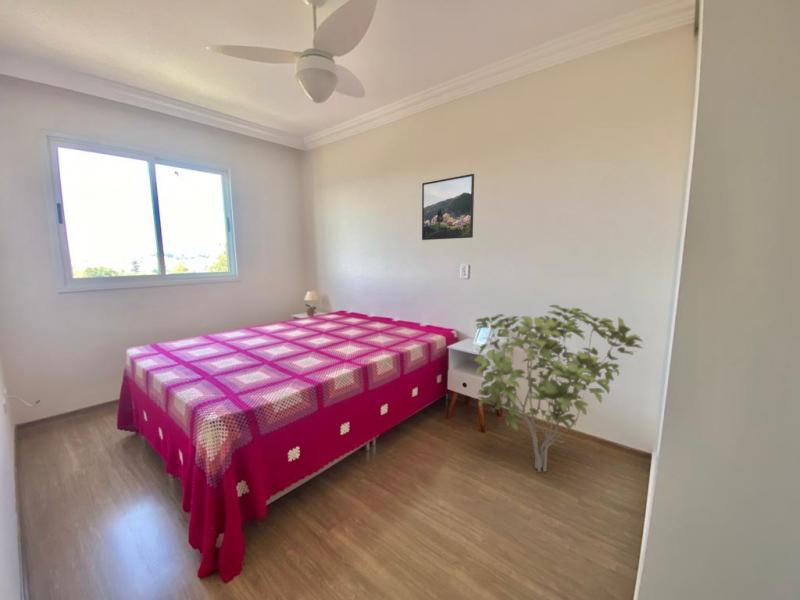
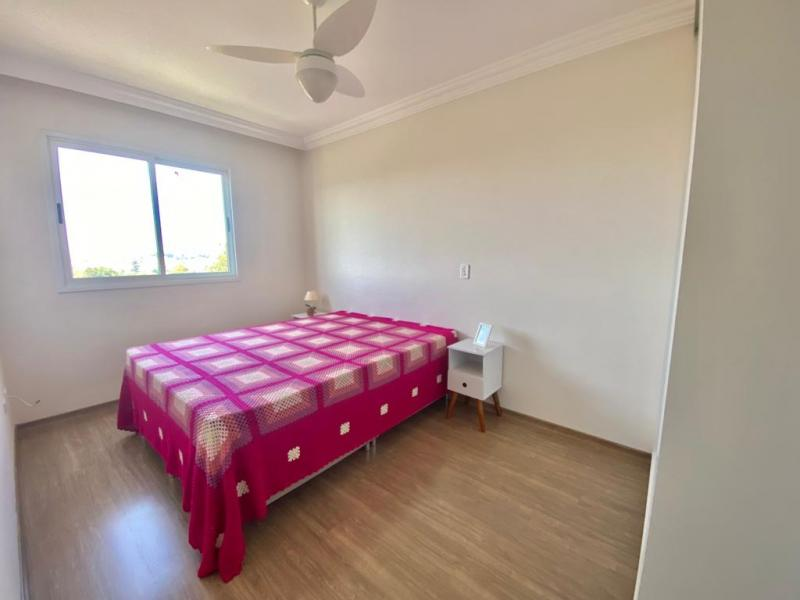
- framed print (446, 209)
- shrub (547, 390)
